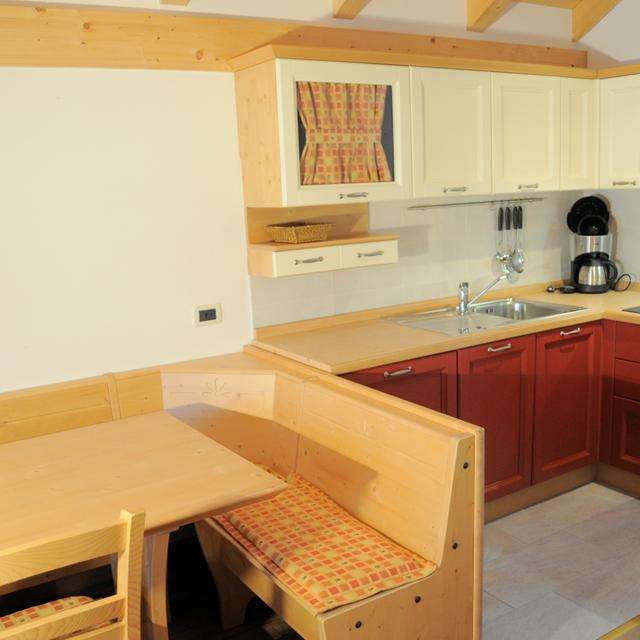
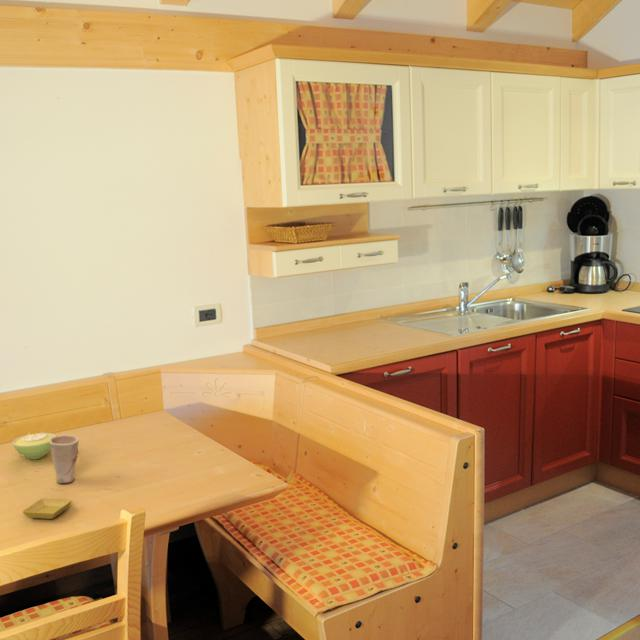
+ saucer (47, 509)
+ cup (66, 459)
+ sugar bowl (35, 445)
